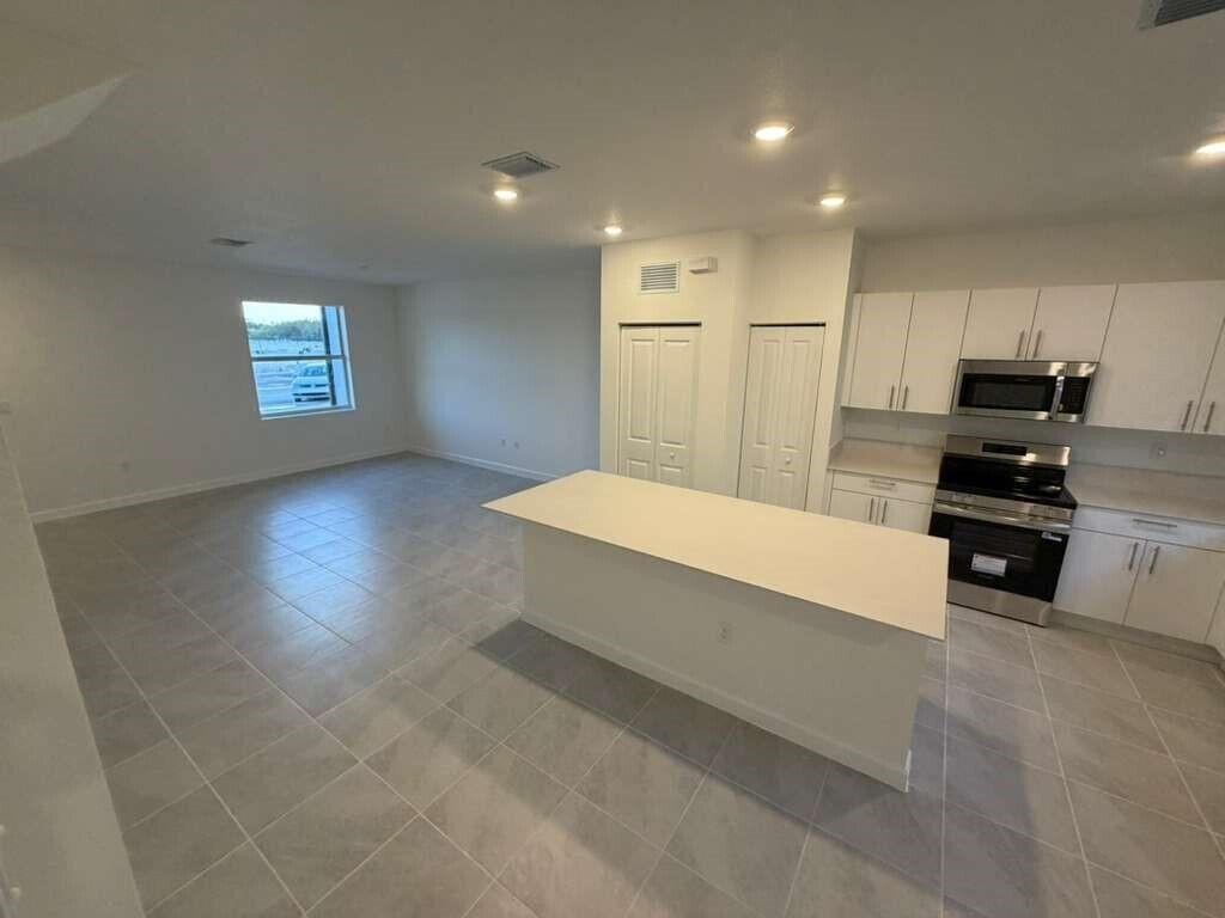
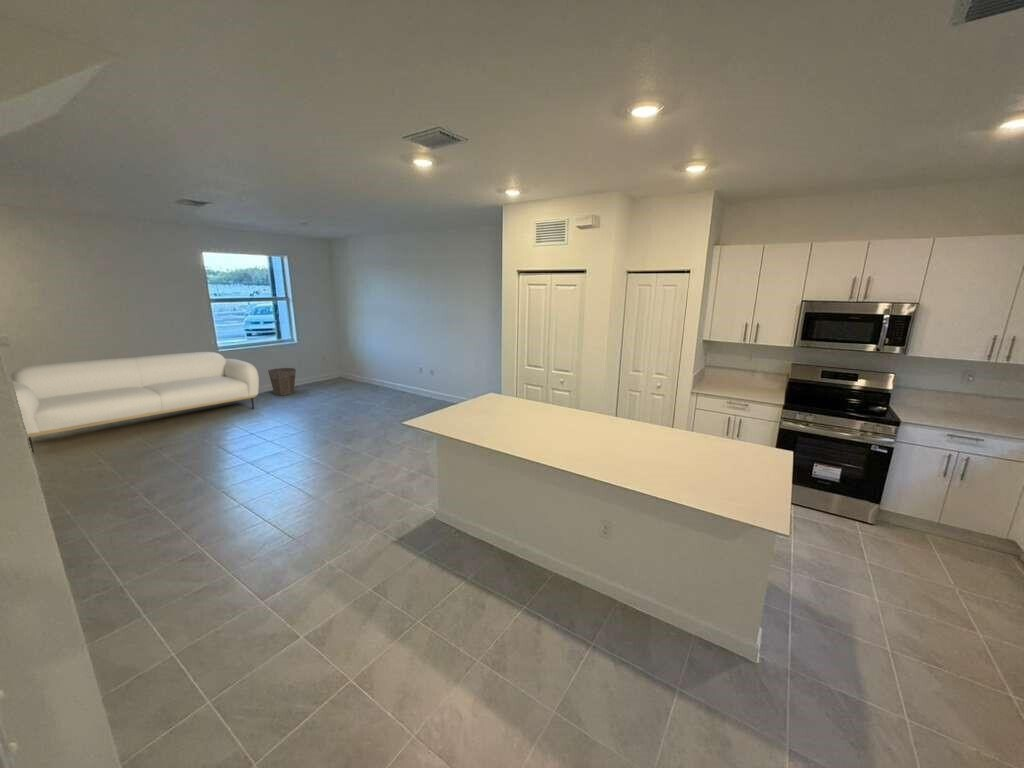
+ sofa (146, 391)
+ waste bin (283, 381)
